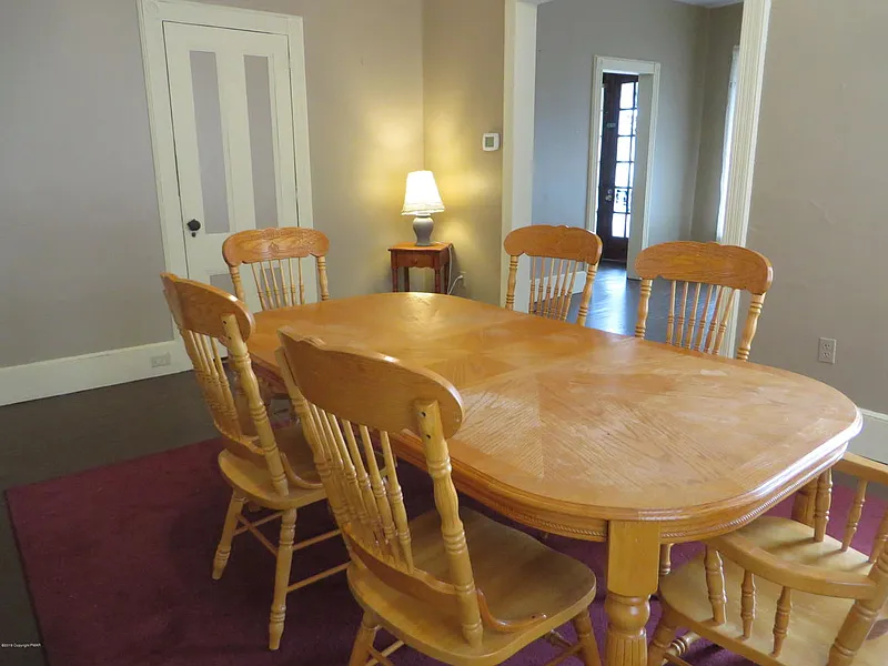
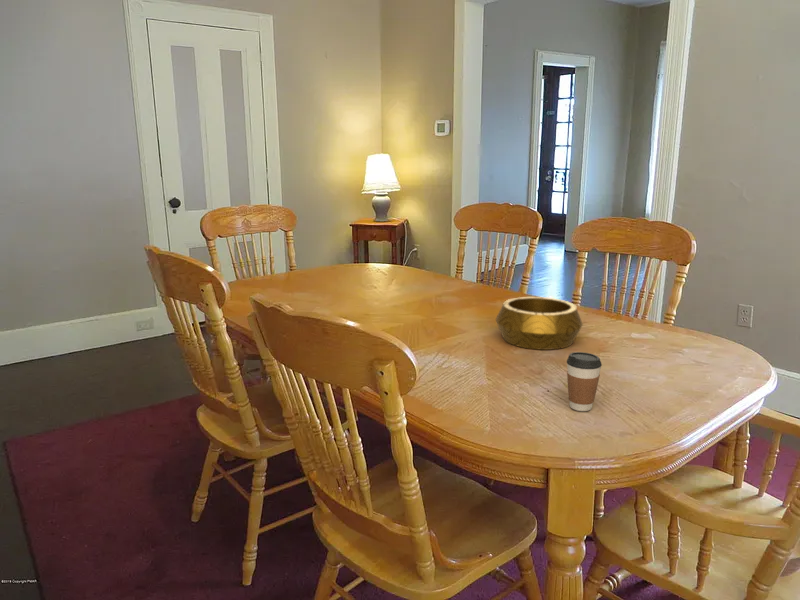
+ coffee cup (582, 381)
+ decorative bowl (538, 322)
